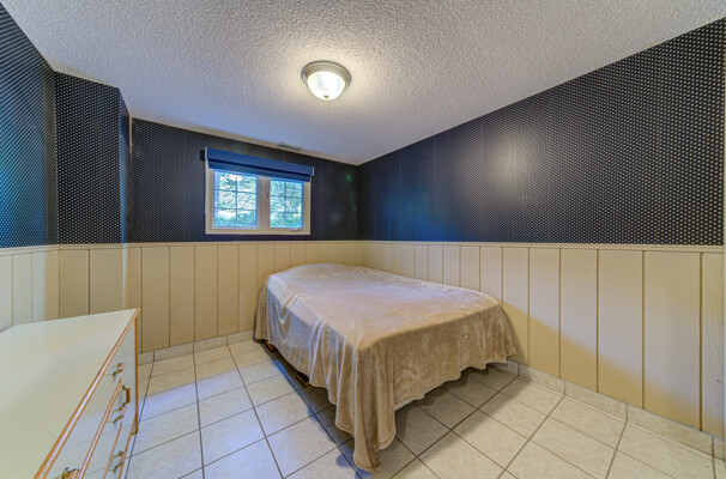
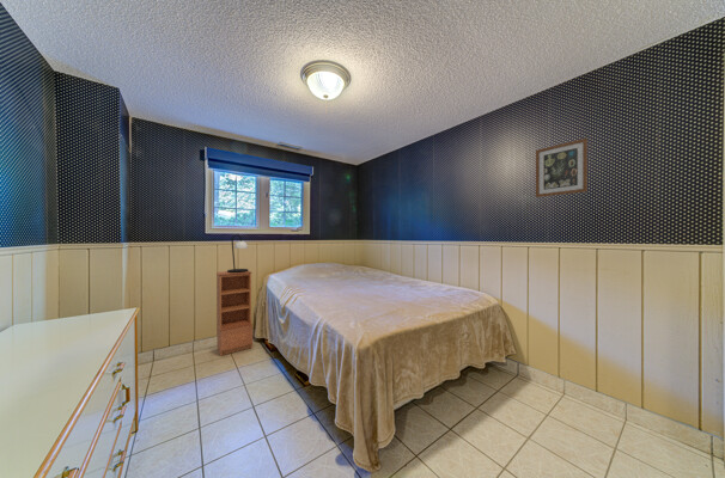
+ table lamp (233, 252)
+ bookcase (234, 310)
+ wall art (559, 168)
